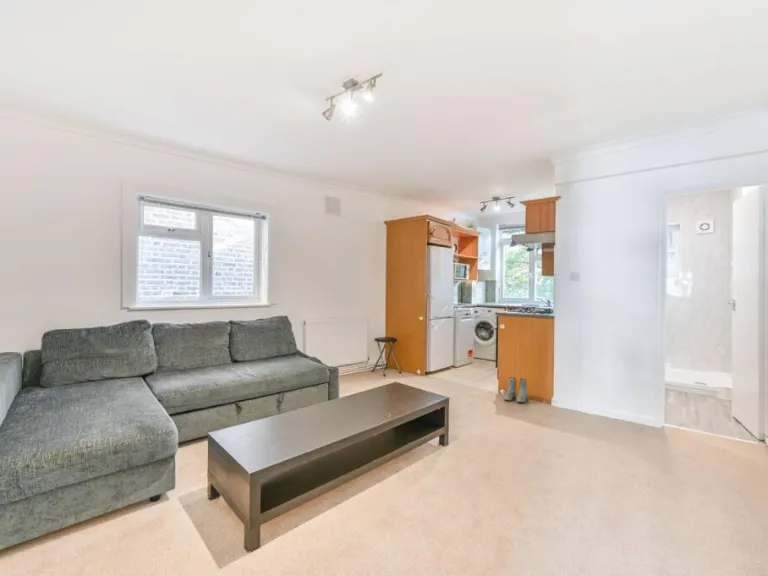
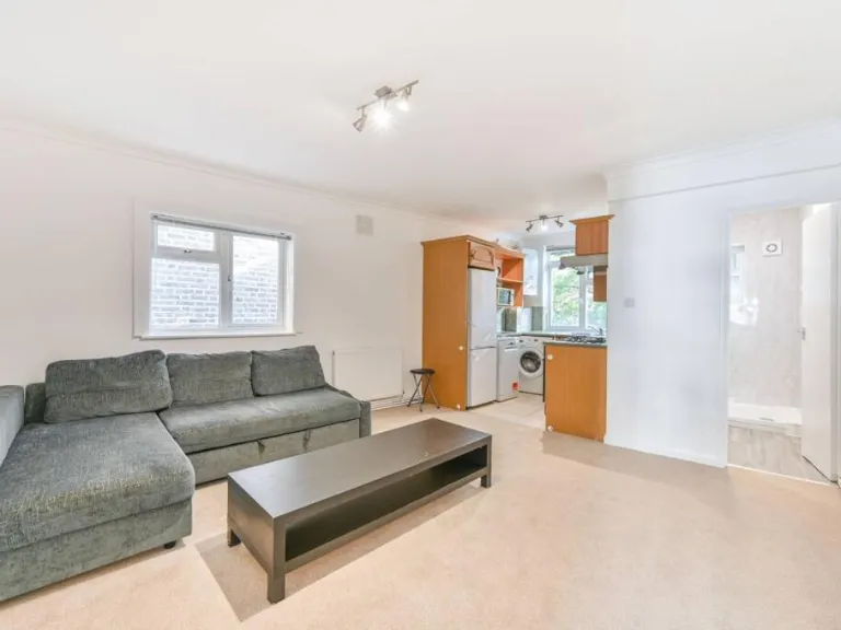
- boots (516, 388)
